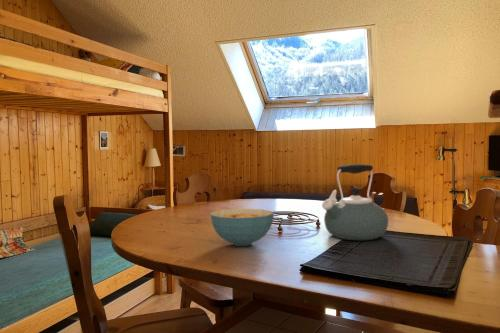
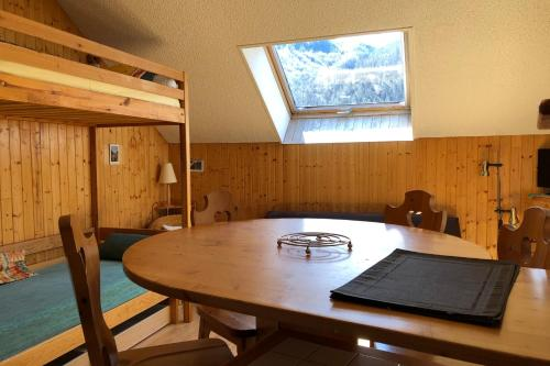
- cereal bowl (242, 228)
- kettle (351, 200)
